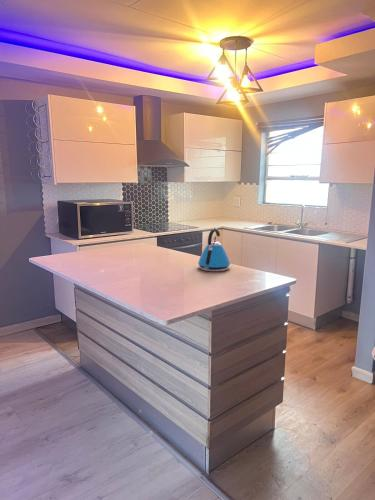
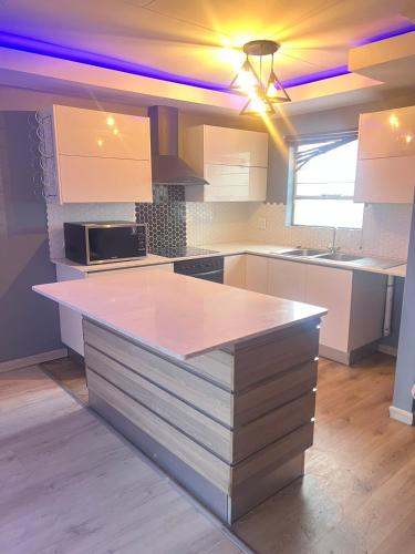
- kettle (213, 248)
